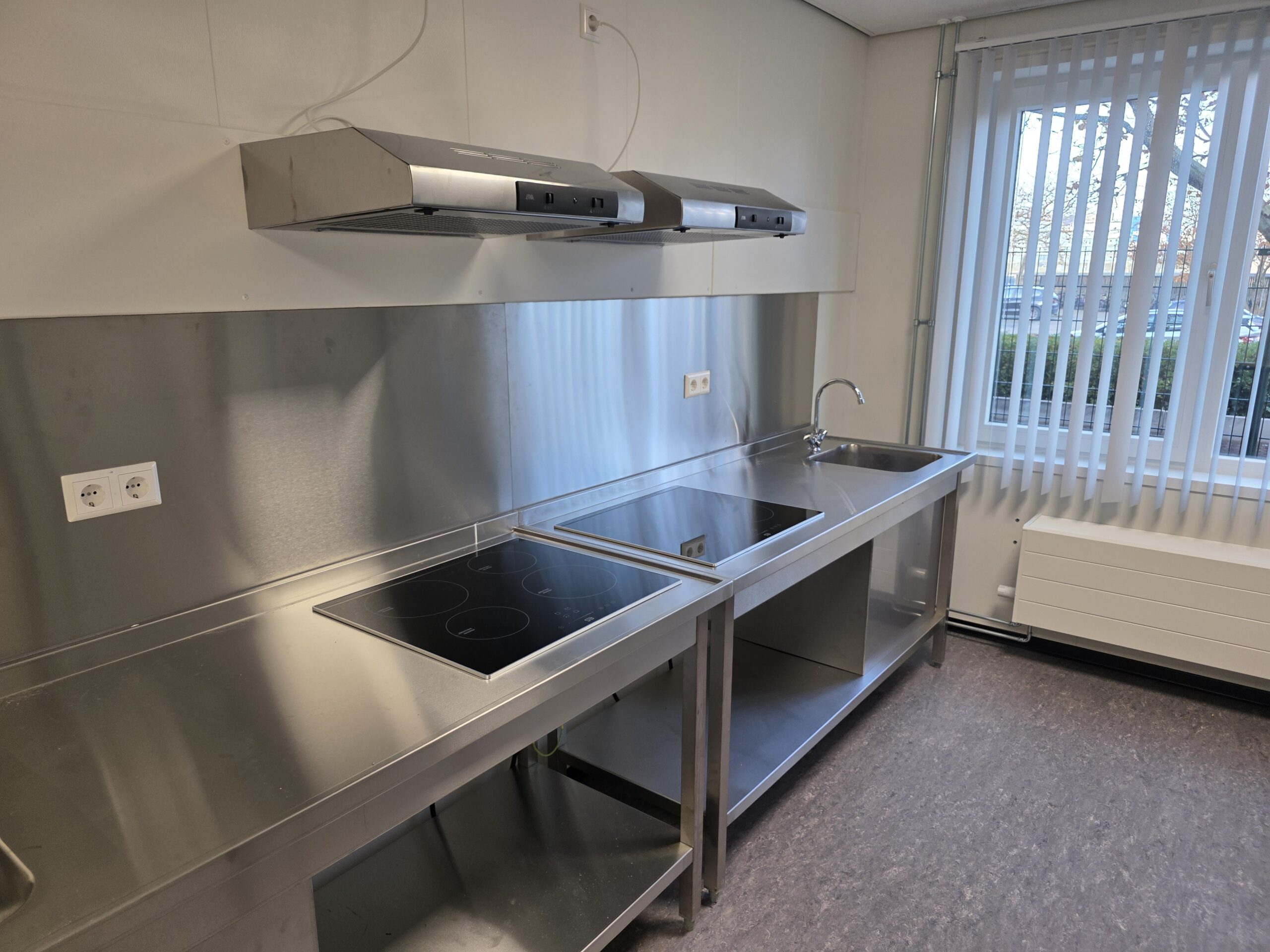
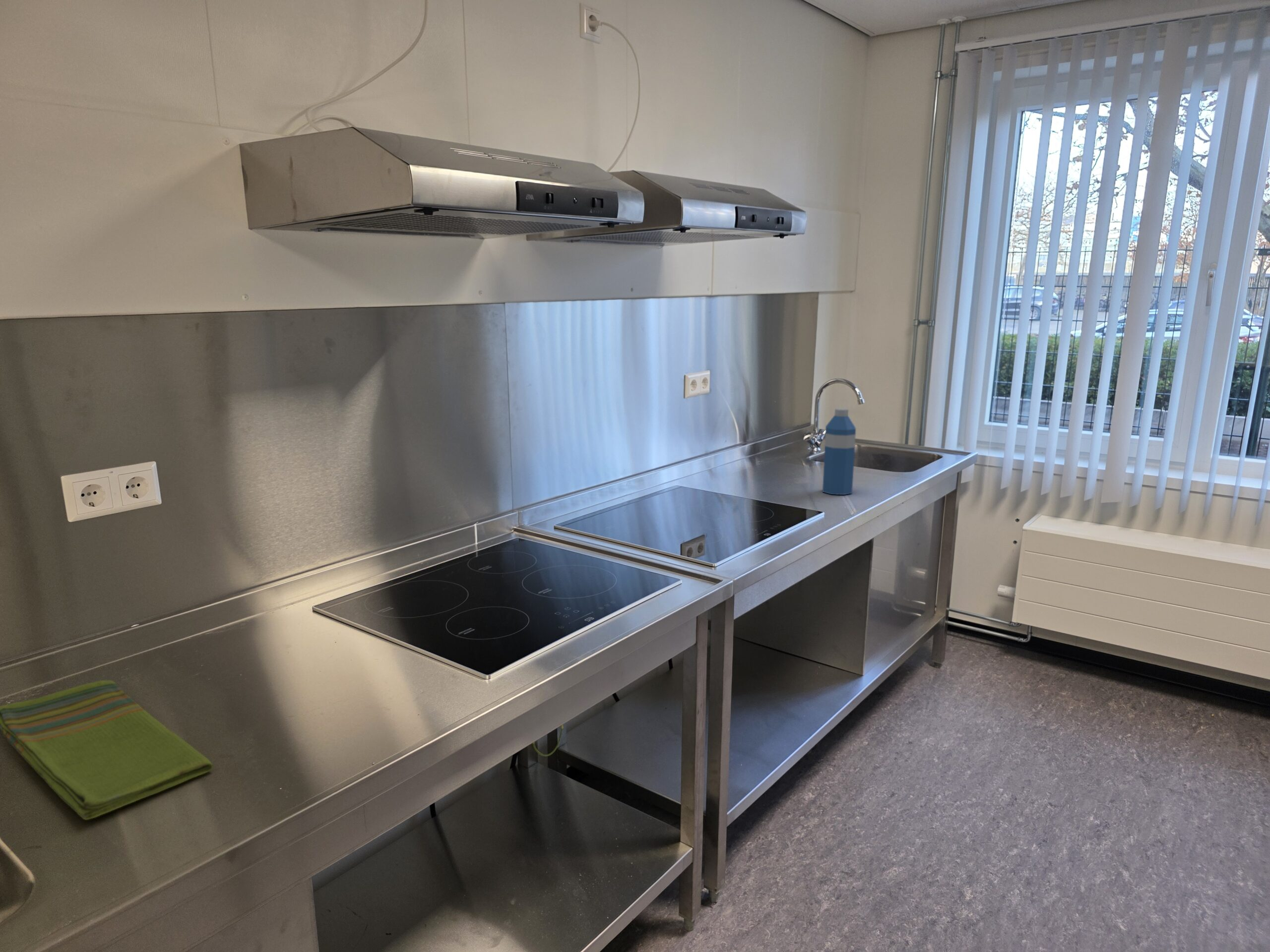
+ dish towel (98, 737)
+ water bottle (839, 450)
